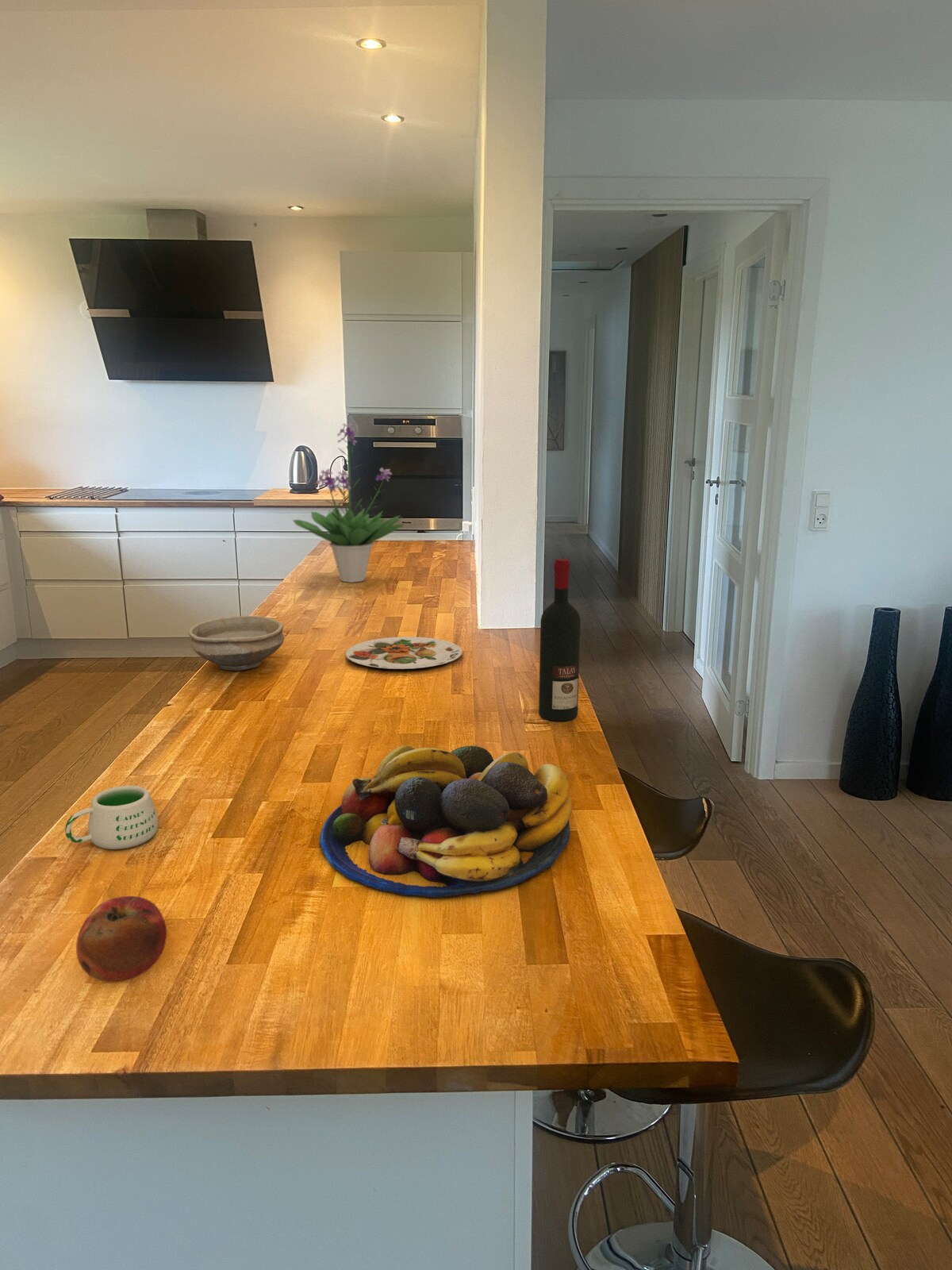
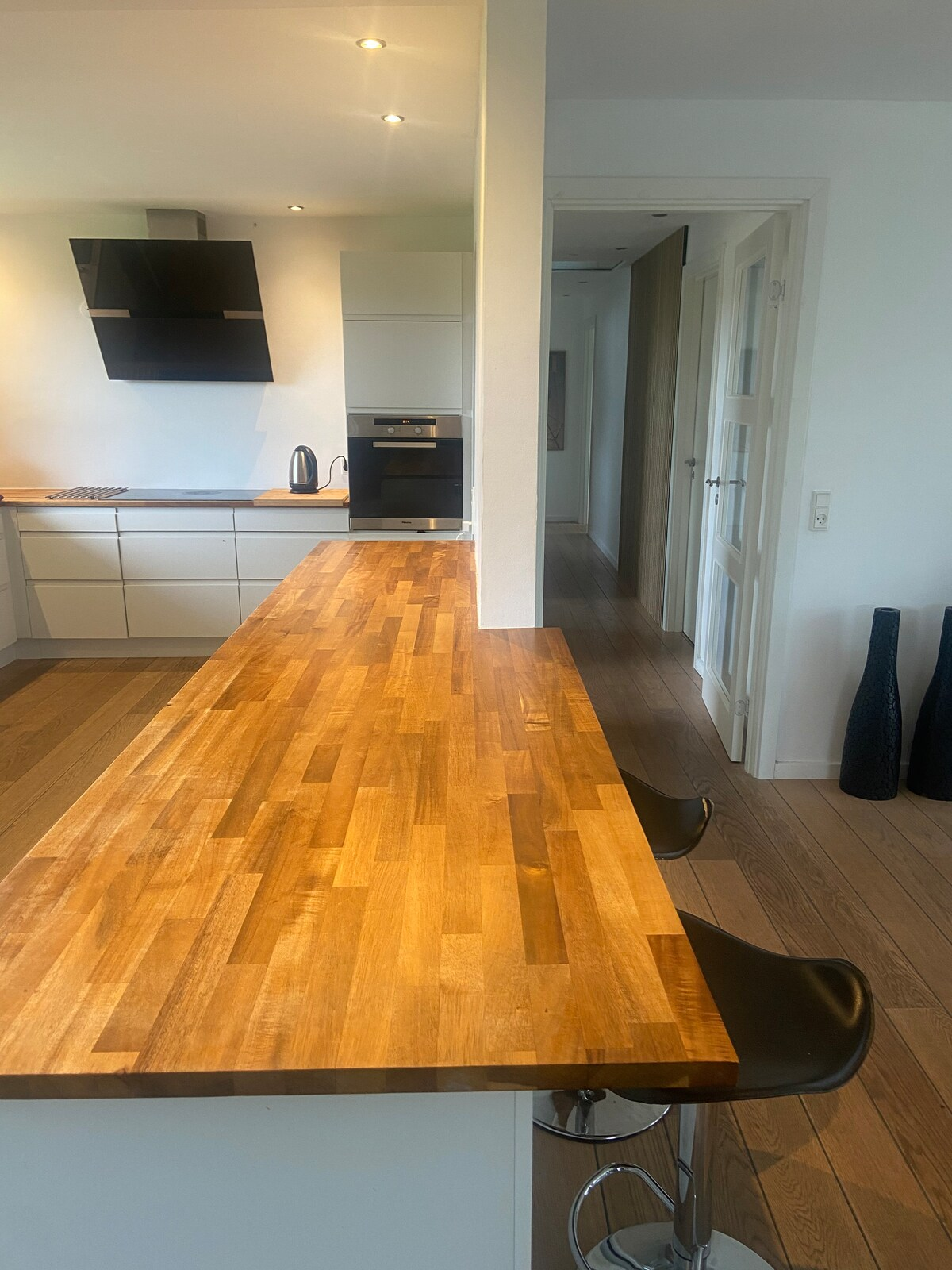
- alcohol (560, 639)
- mug (111, 819)
- fruit (121, 937)
- potted plant (348, 503)
- fruit bowl (443, 791)
- bowl (237, 646)
- plate (404, 653)
